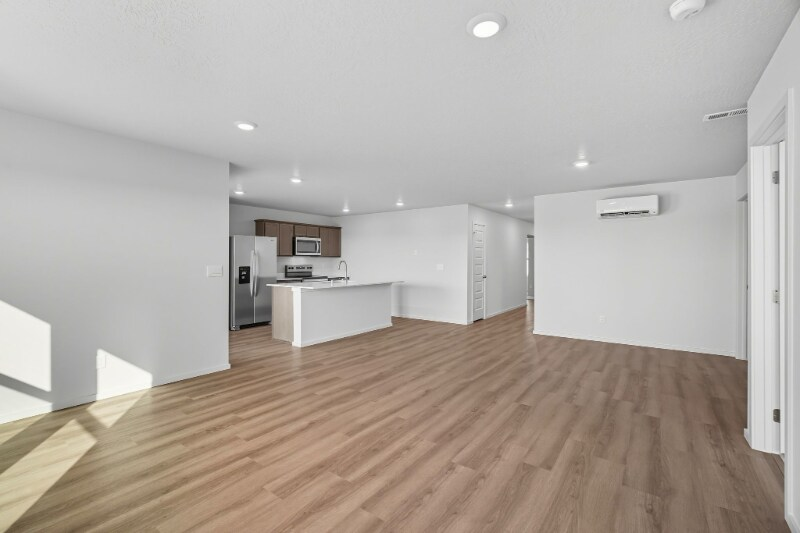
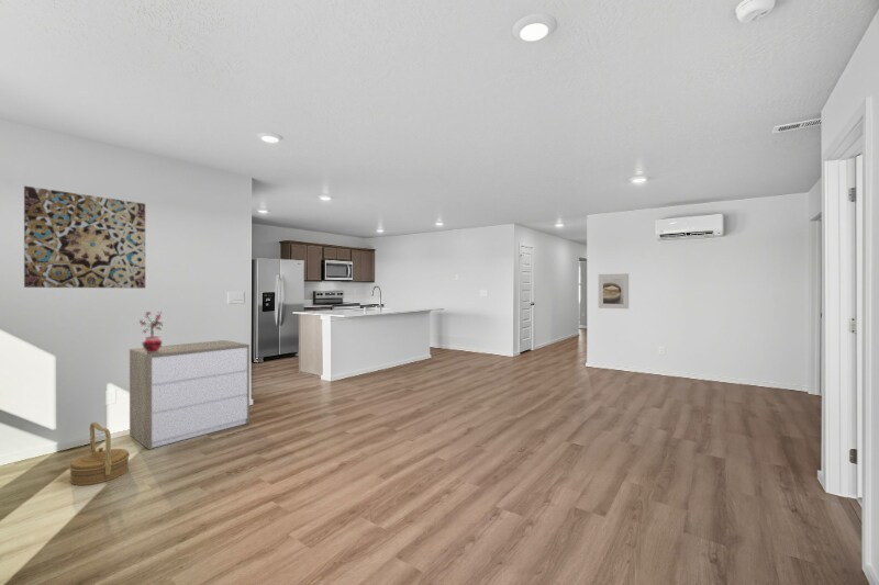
+ potted plant (152, 330)
+ wall art (90, 241)
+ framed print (613, 291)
+ basket (100, 450)
+ dresser (191, 387)
